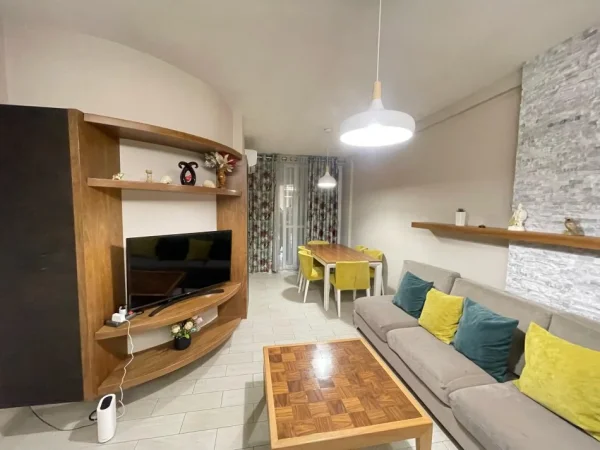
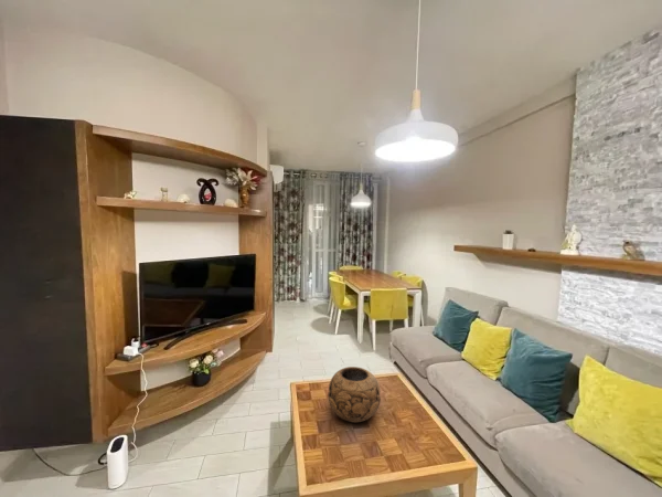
+ decorative bowl (353, 393)
